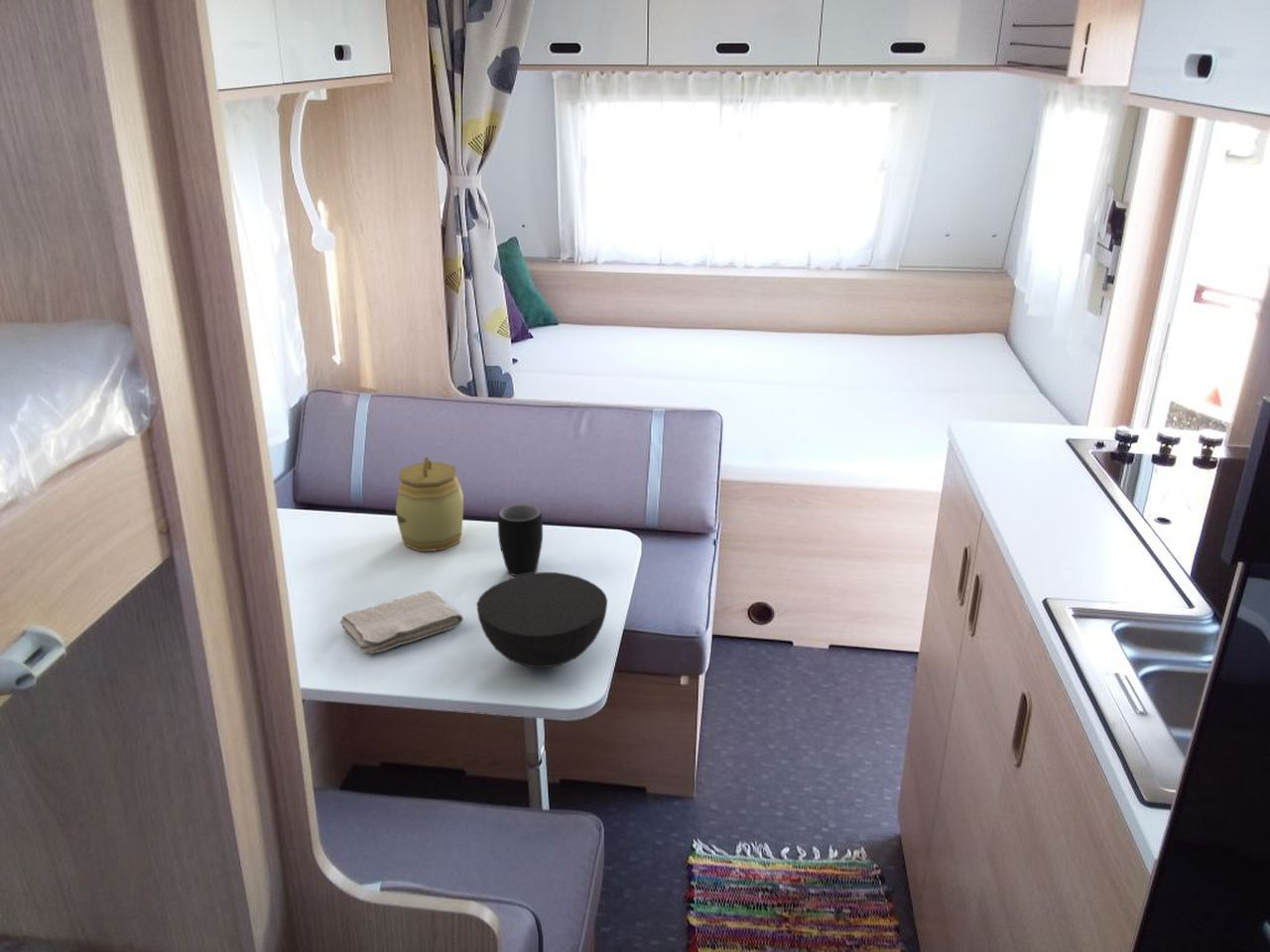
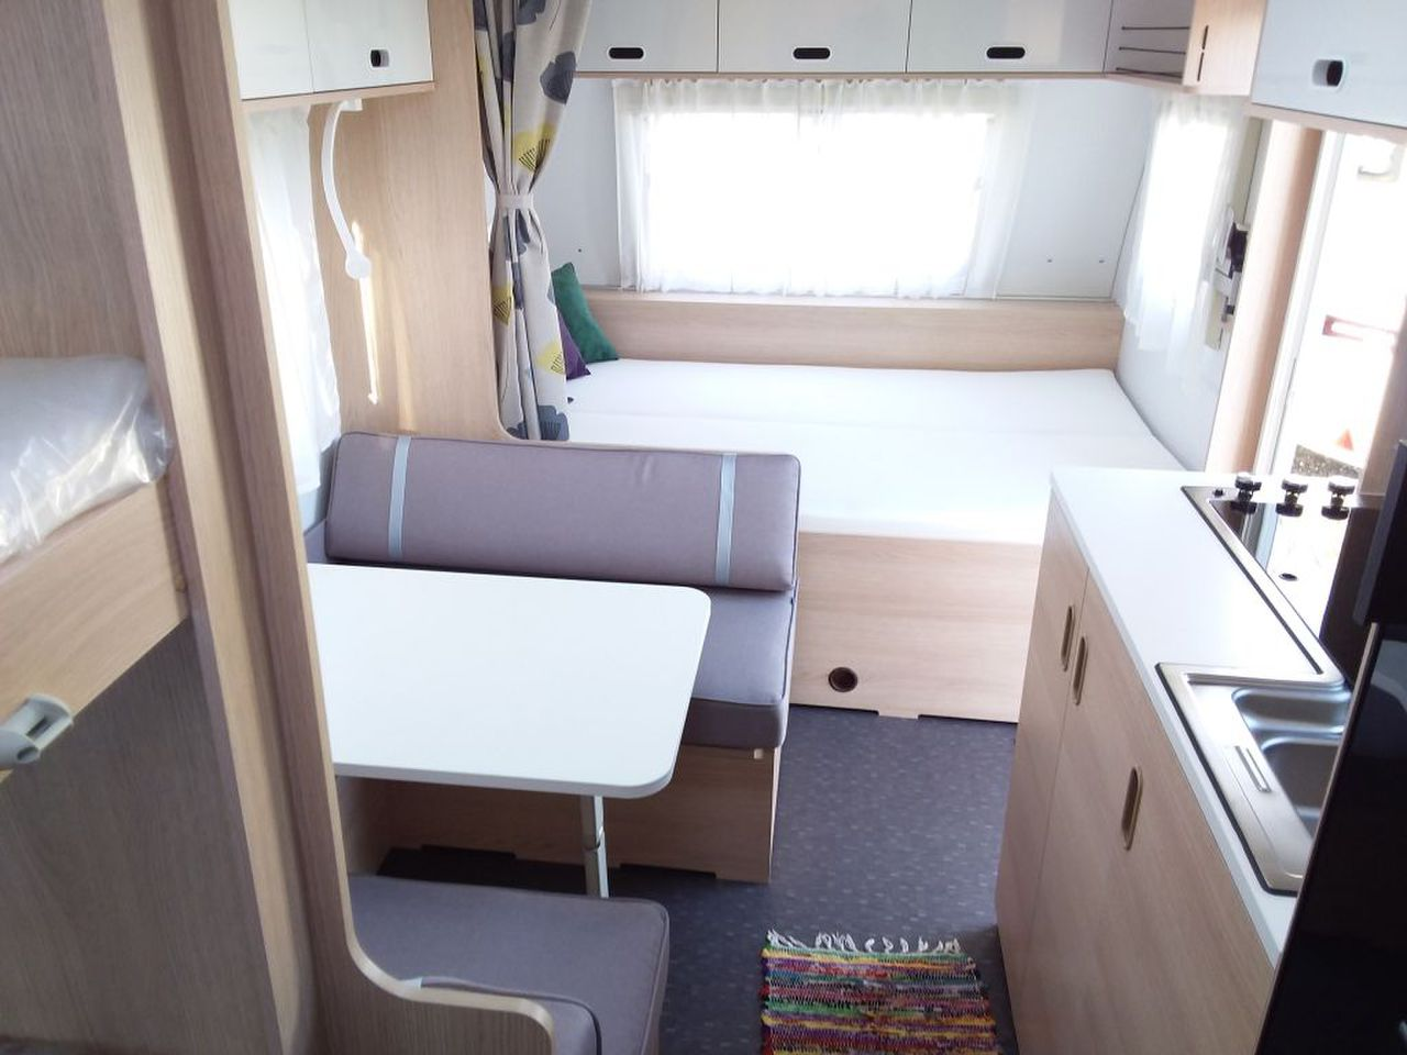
- washcloth (400, 619)
- bowl (543, 629)
- mug (521, 536)
- jar (430, 499)
